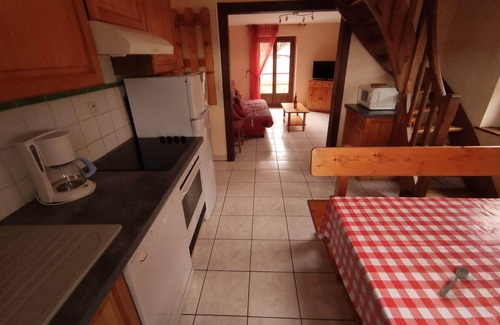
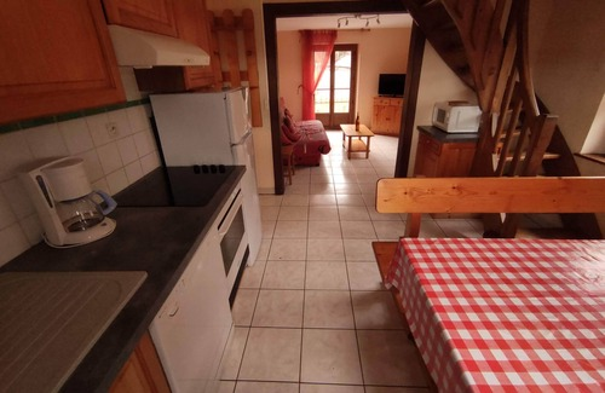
- spoon (454, 280)
